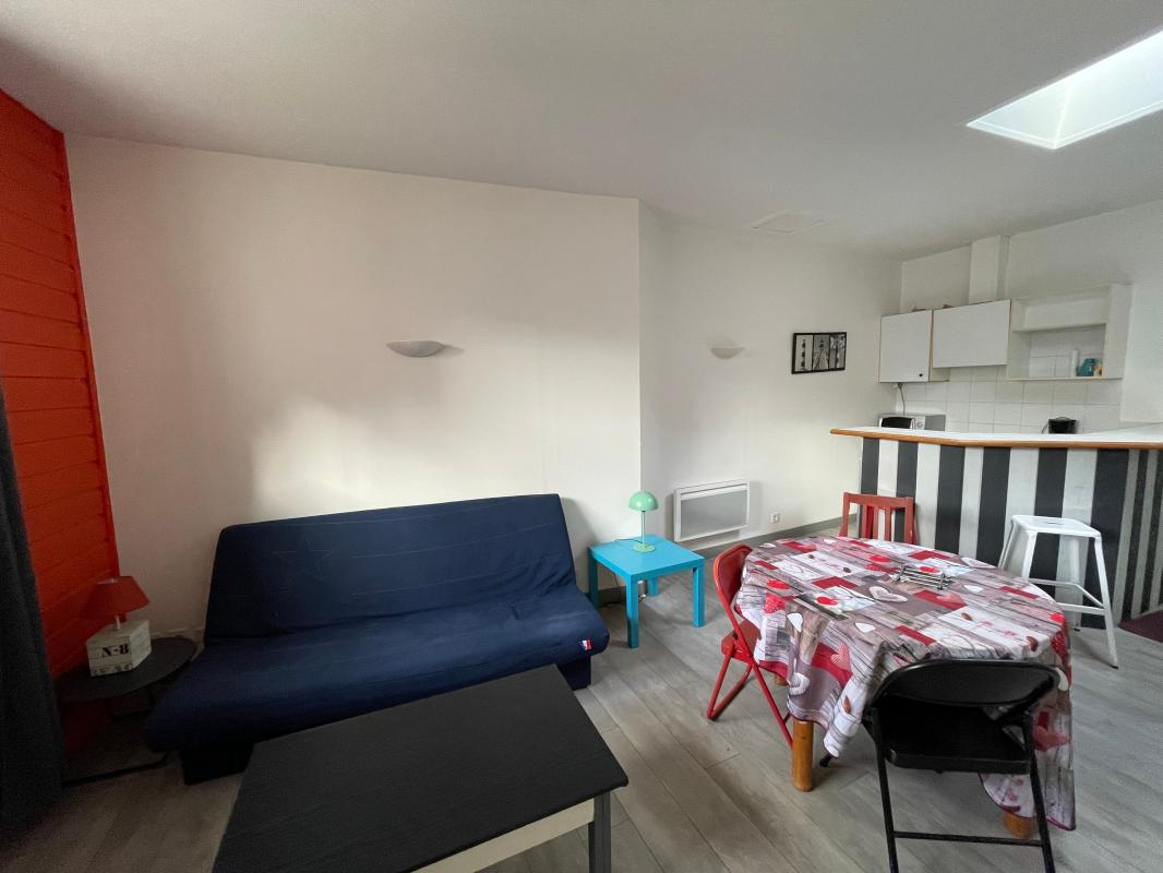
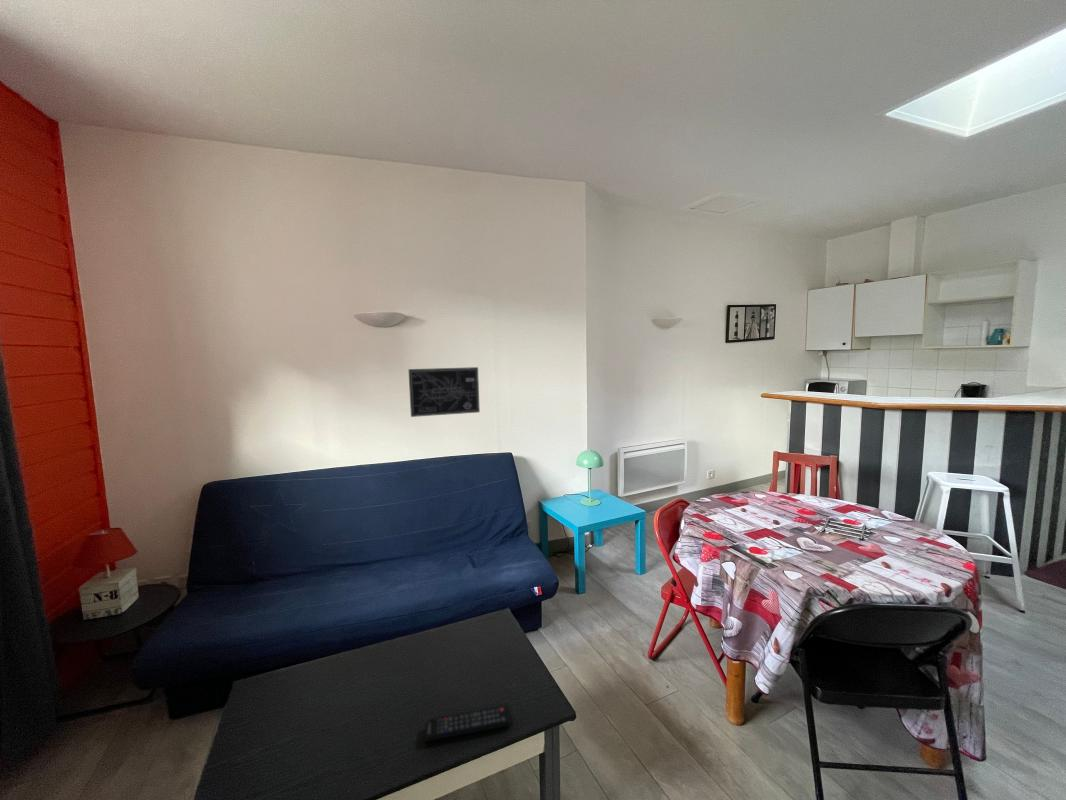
+ wall art (445, 391)
+ remote control (468, 724)
